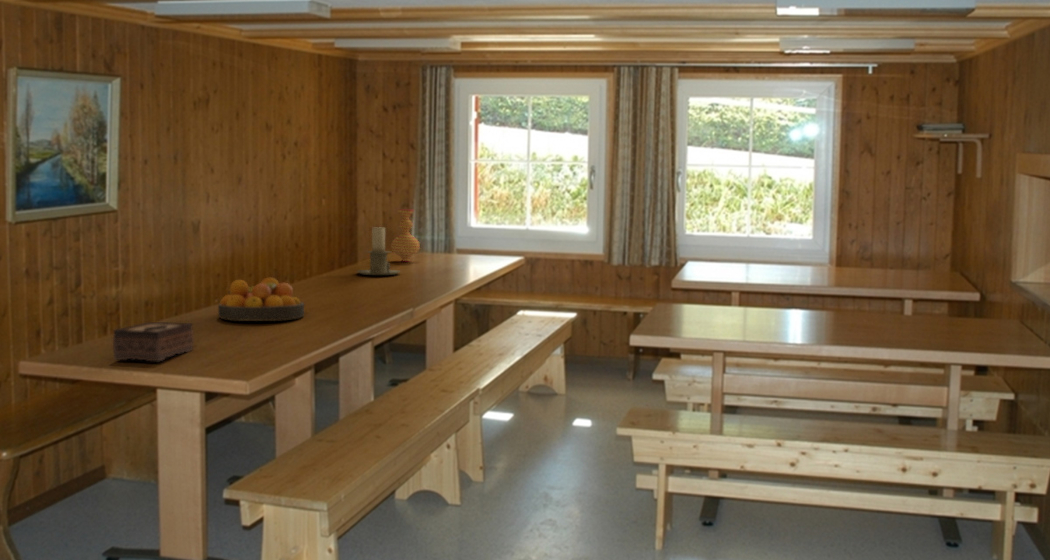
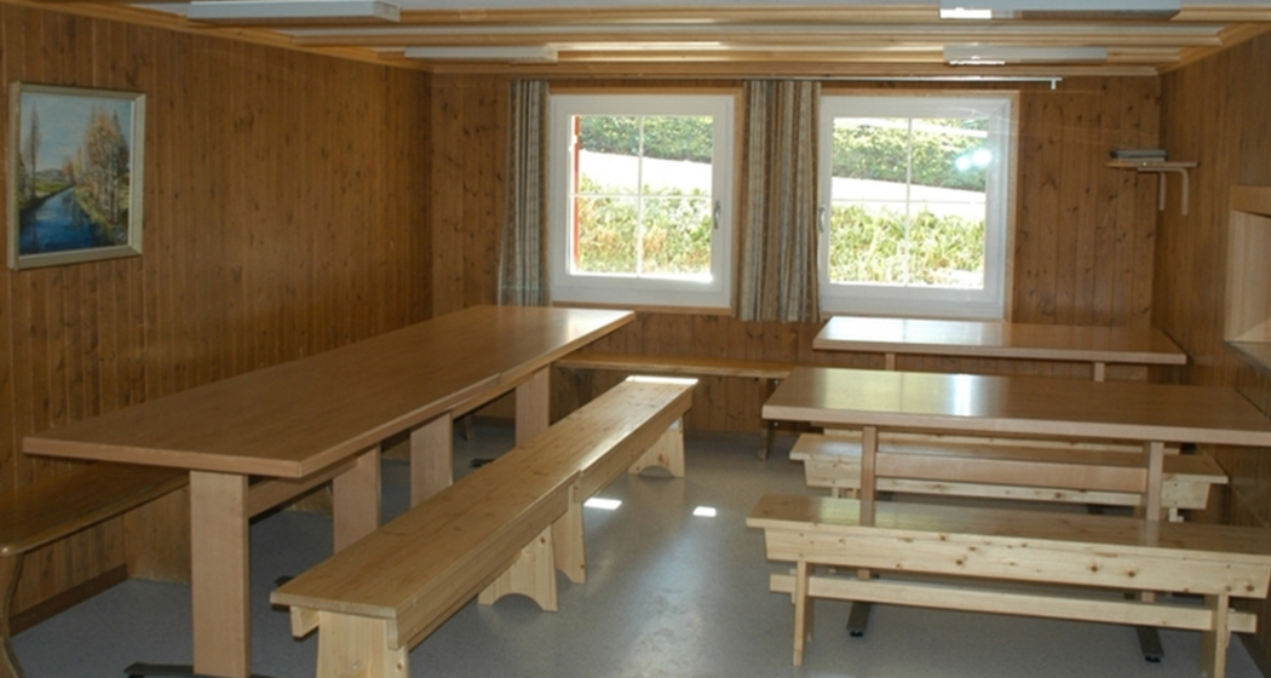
- tissue box (154, 341)
- candle holder (378, 250)
- fruit bowl (261, 297)
- vase (405, 235)
